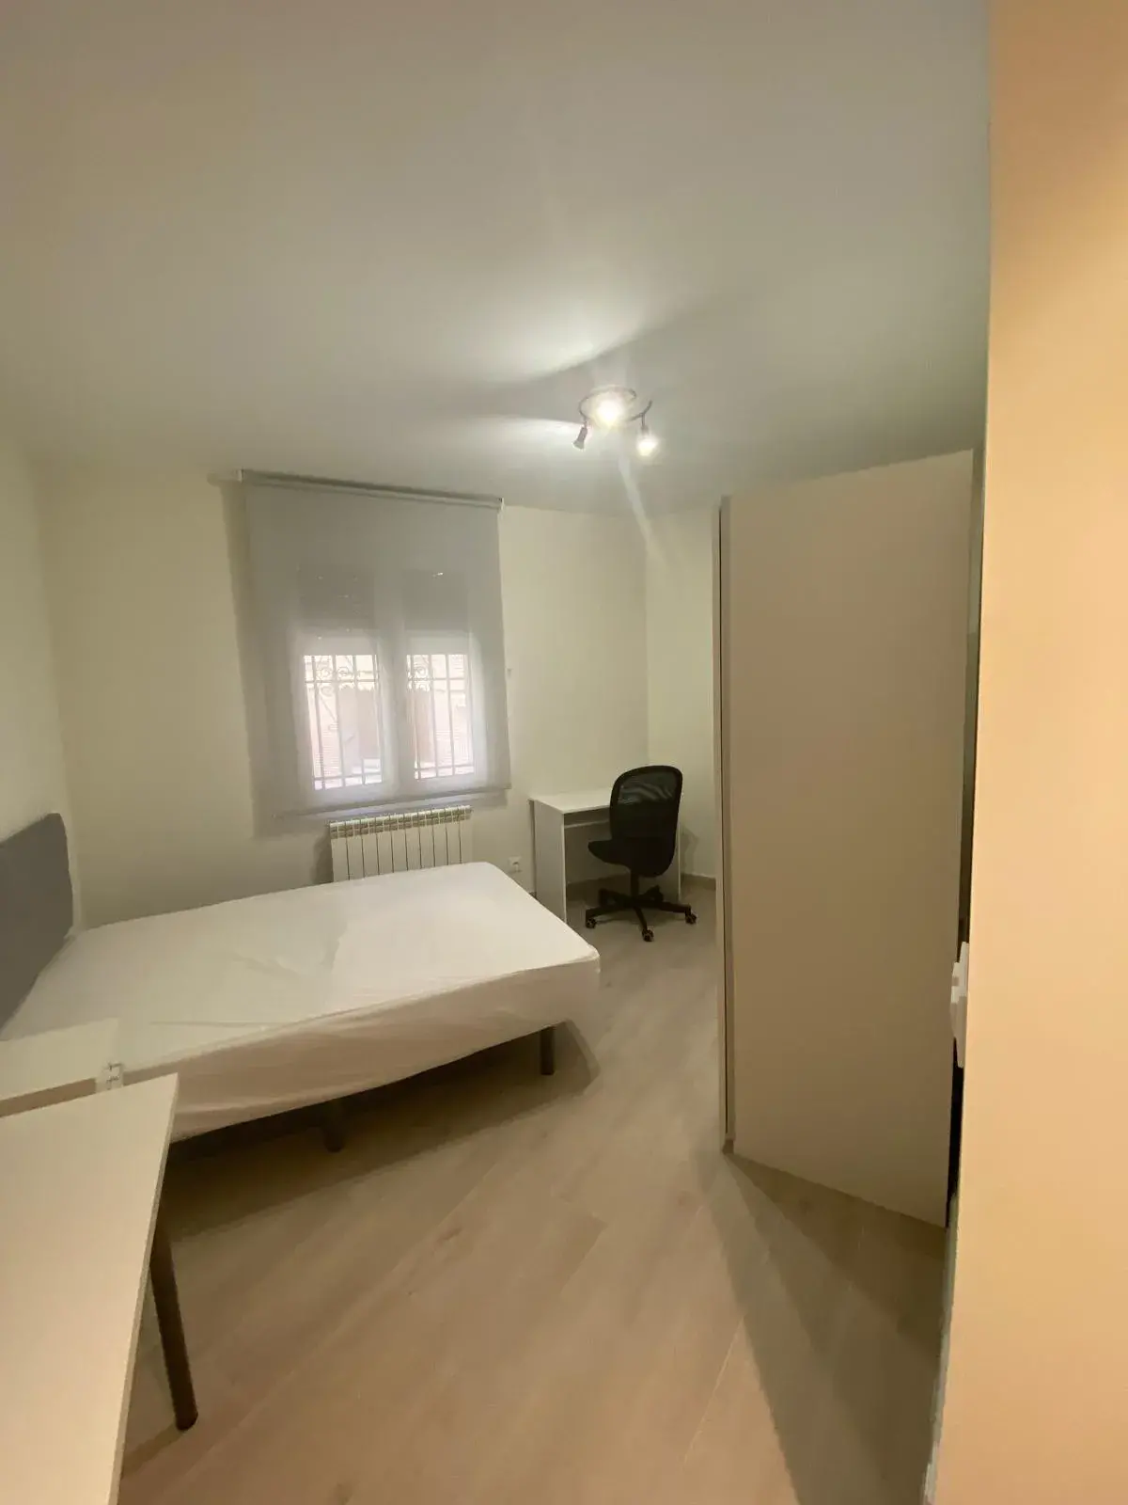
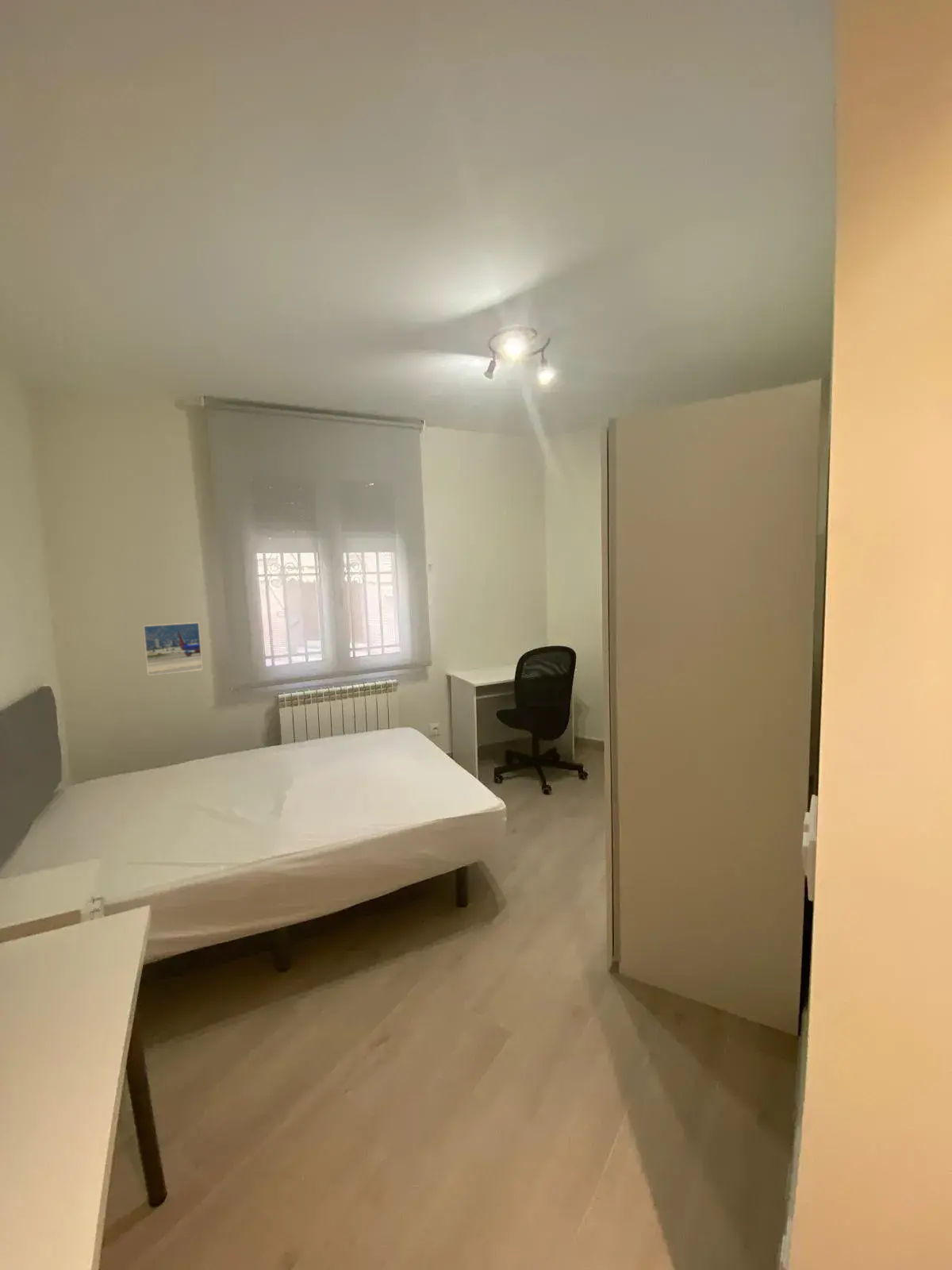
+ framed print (173, 648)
